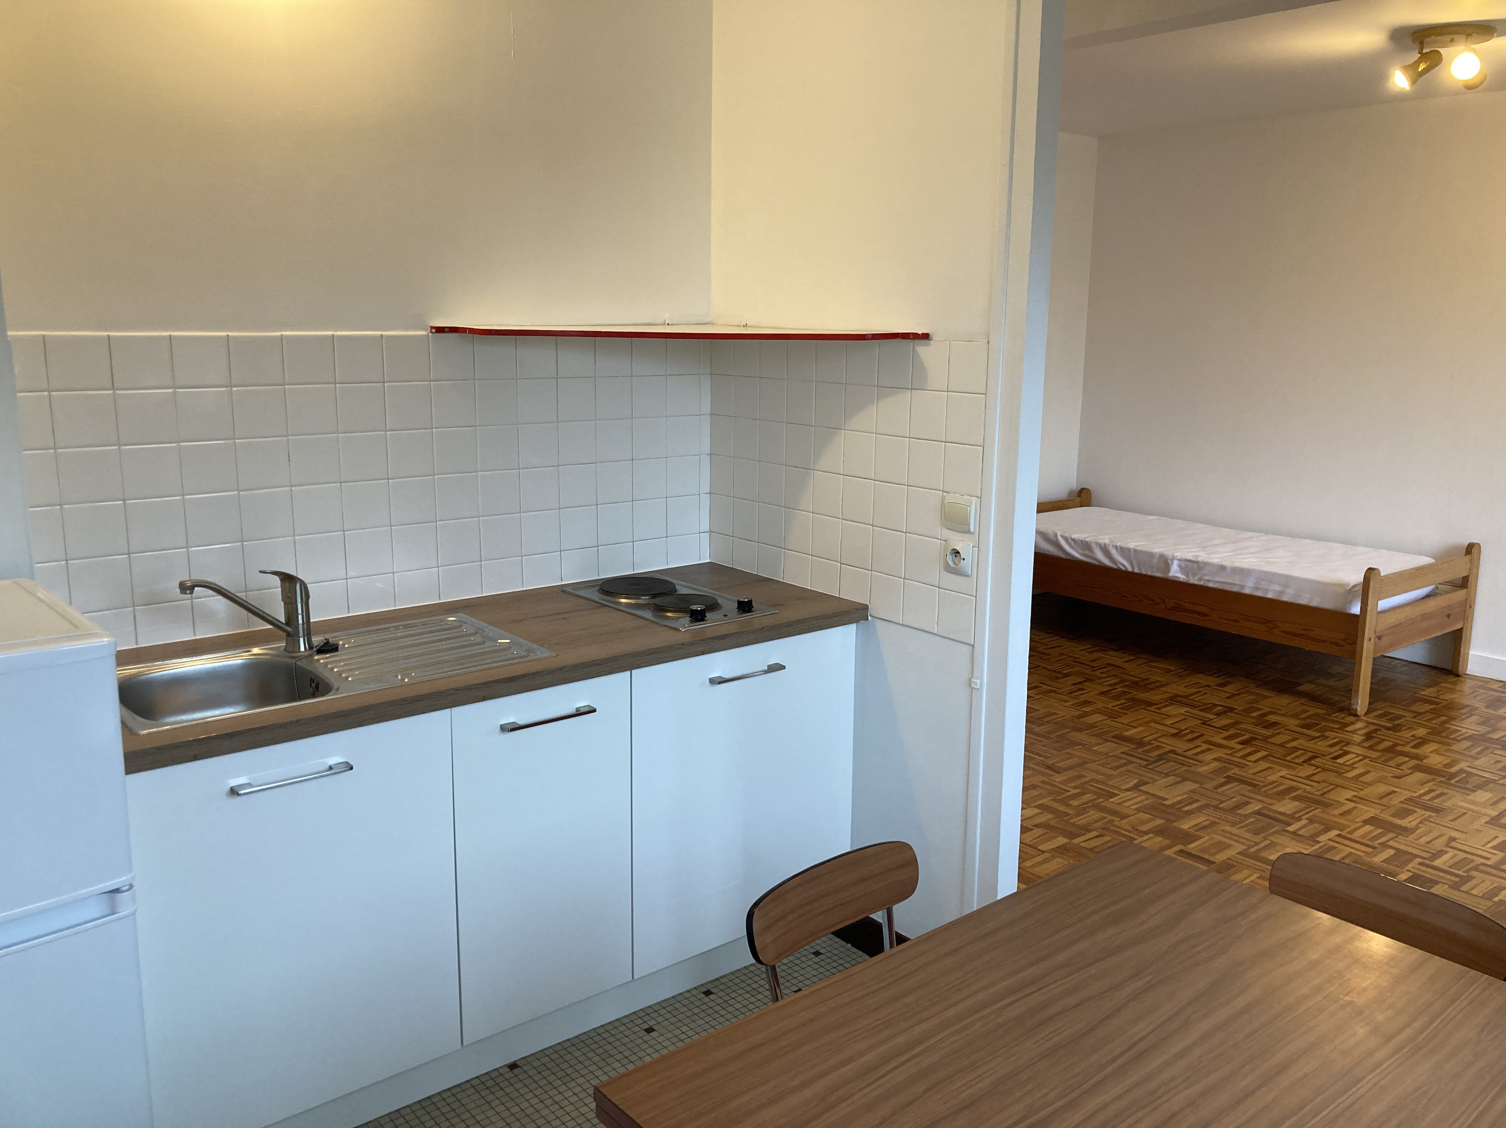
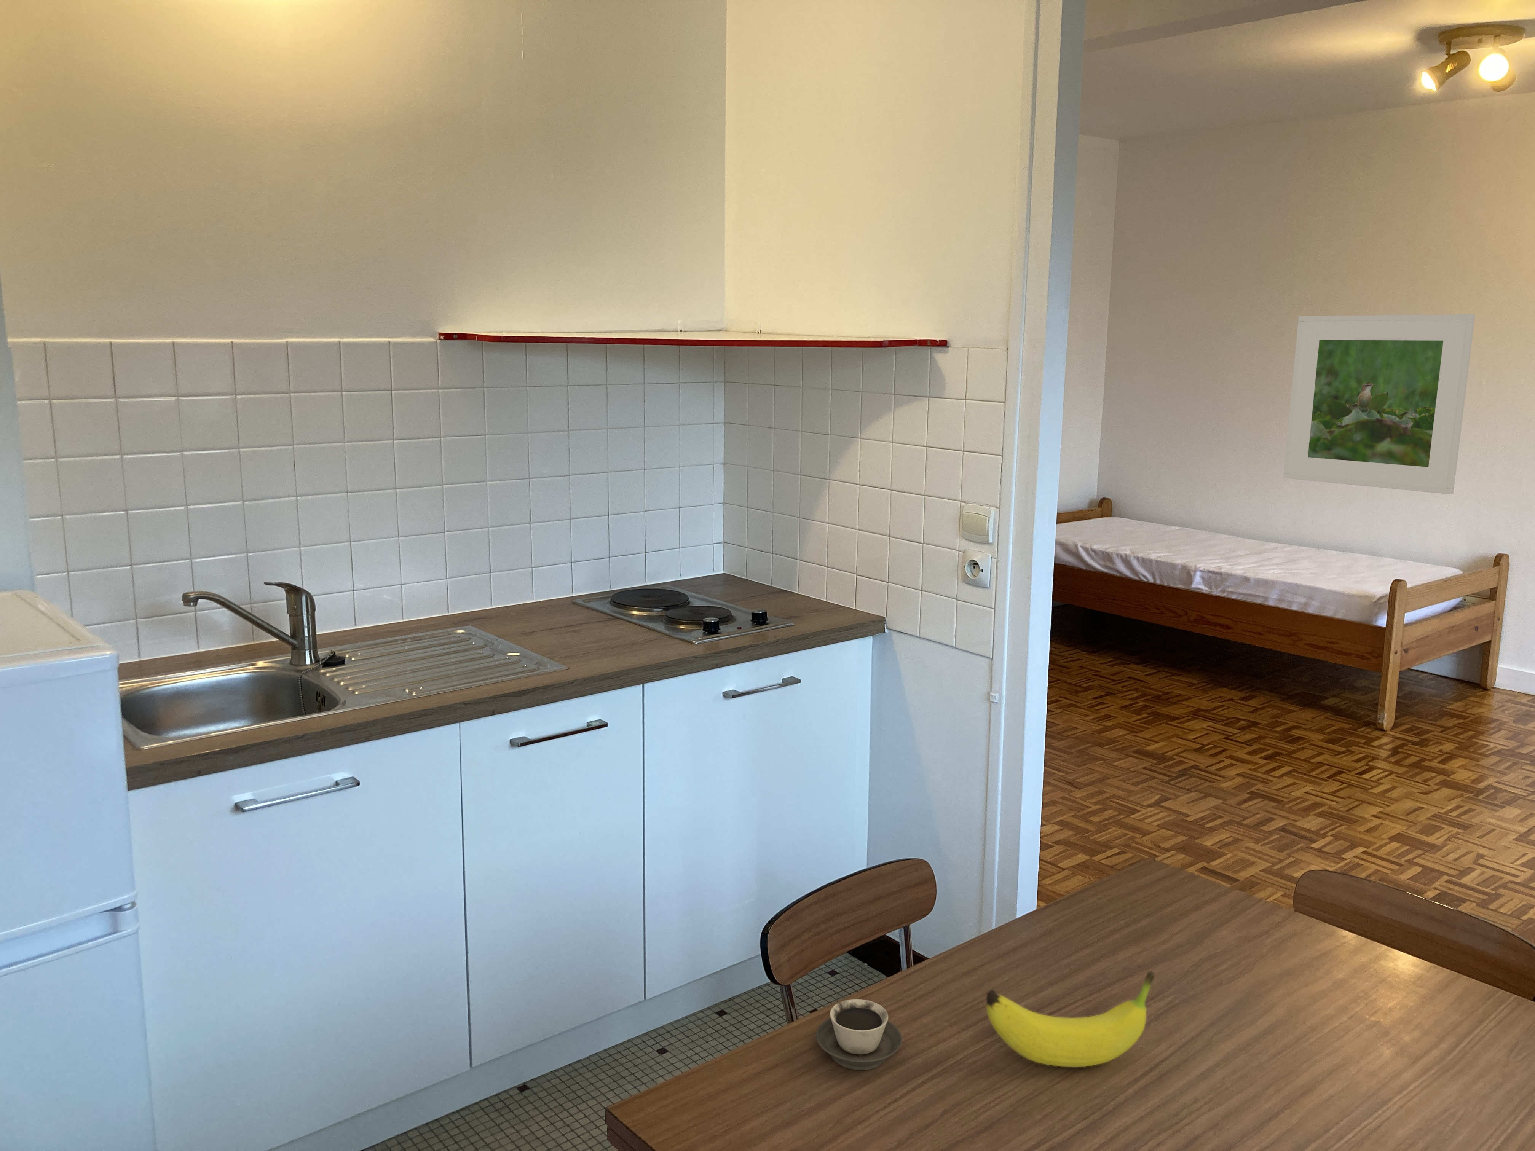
+ fruit (1072, 1023)
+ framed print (1373, 401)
+ cup (859, 1034)
